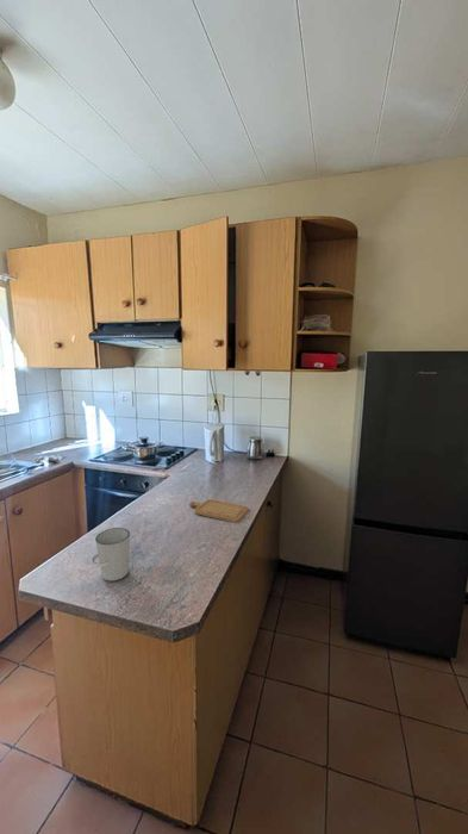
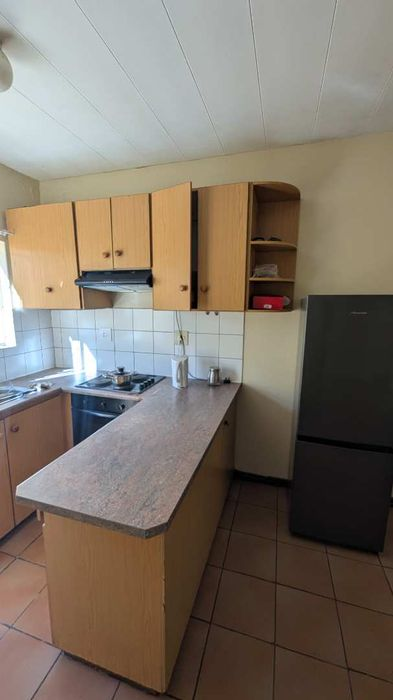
- cup (111, 555)
- chopping board (216, 509)
